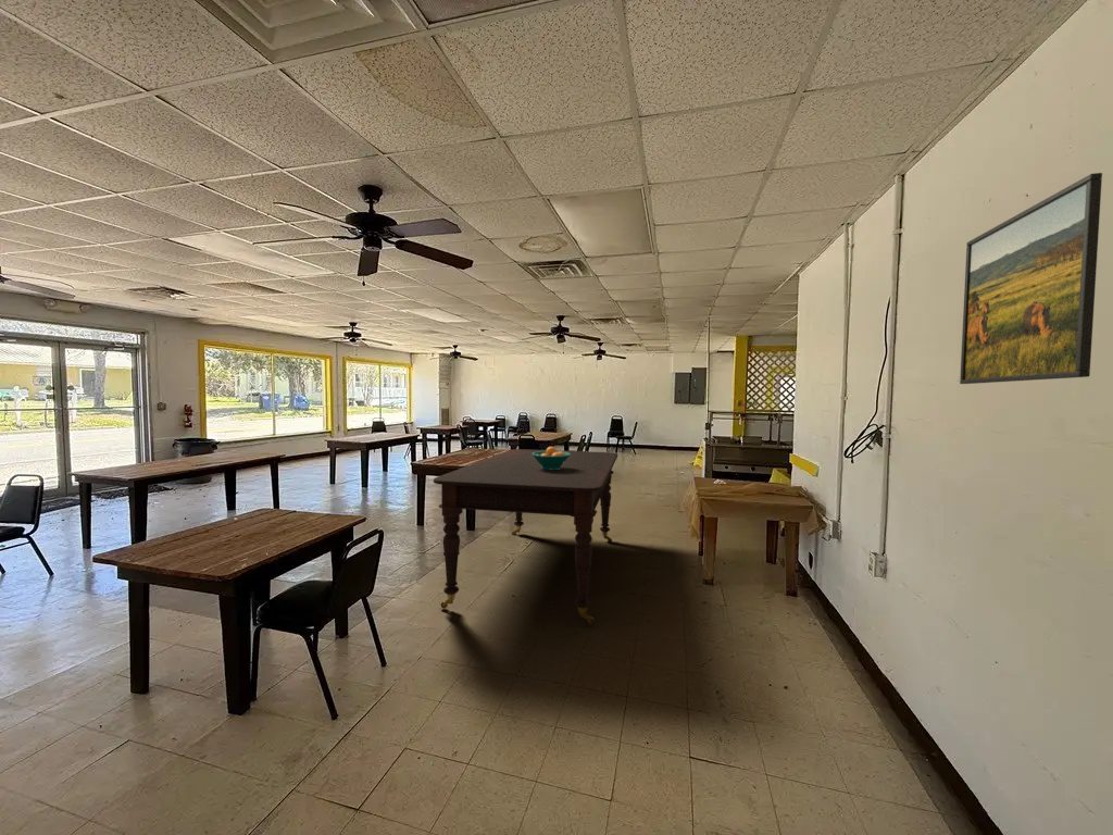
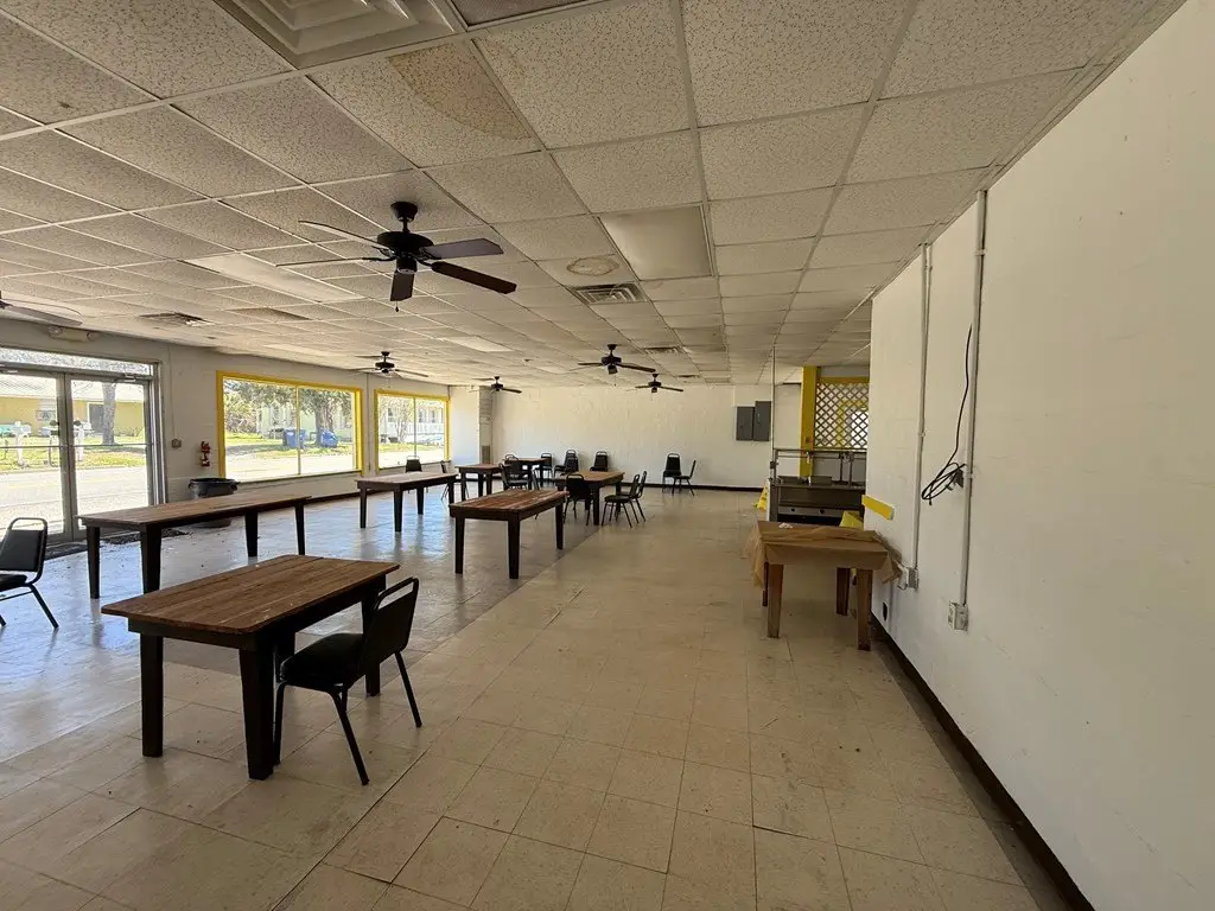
- fruit bowl (551, 457)
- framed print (1017, 298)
- dining table (543, 513)
